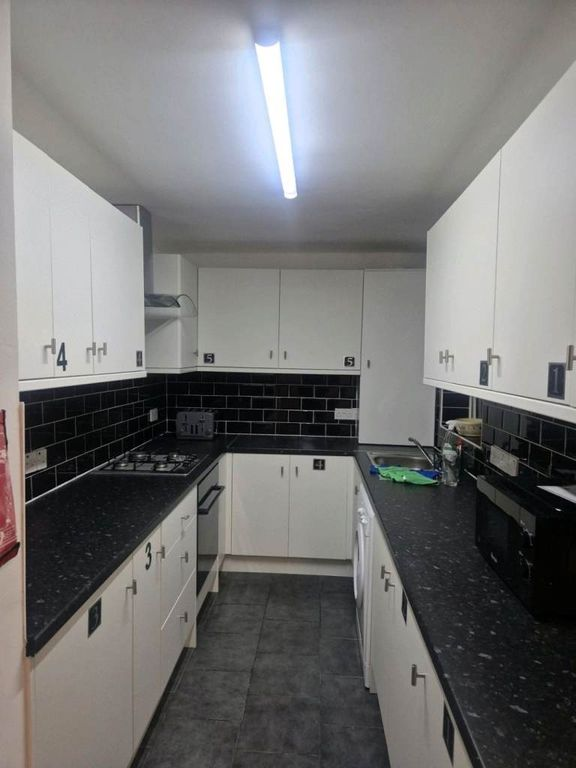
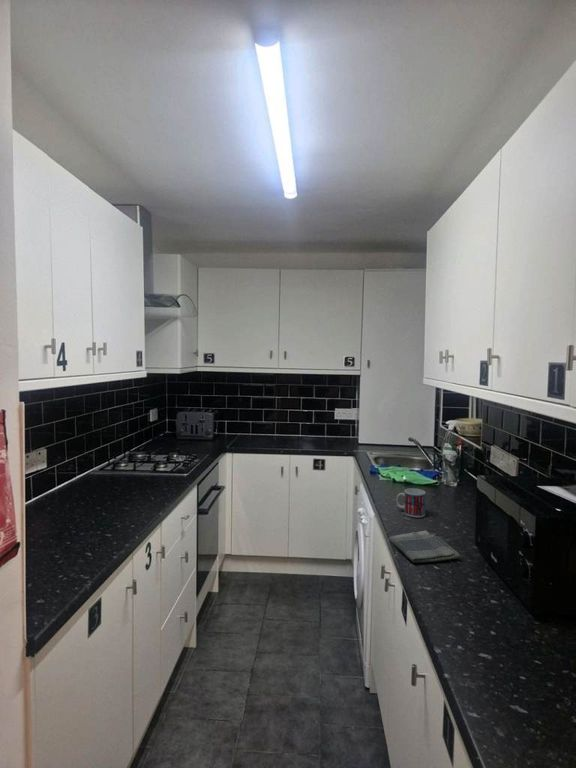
+ mug (410, 502)
+ dish towel (423, 545)
